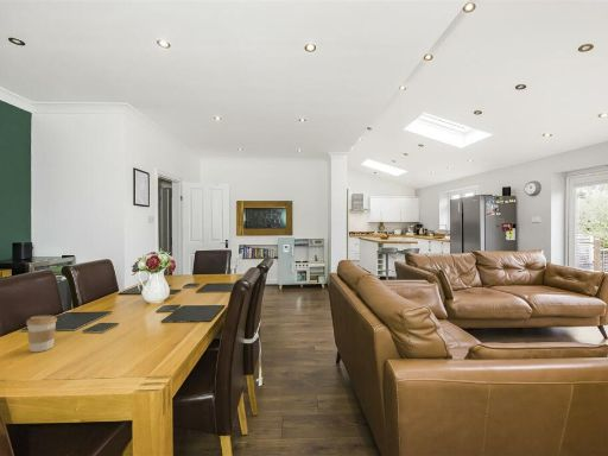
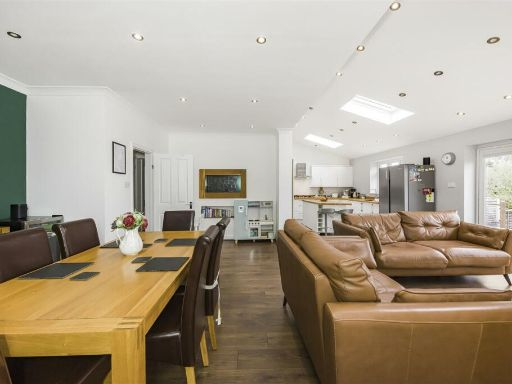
- coffee cup (42, 331)
